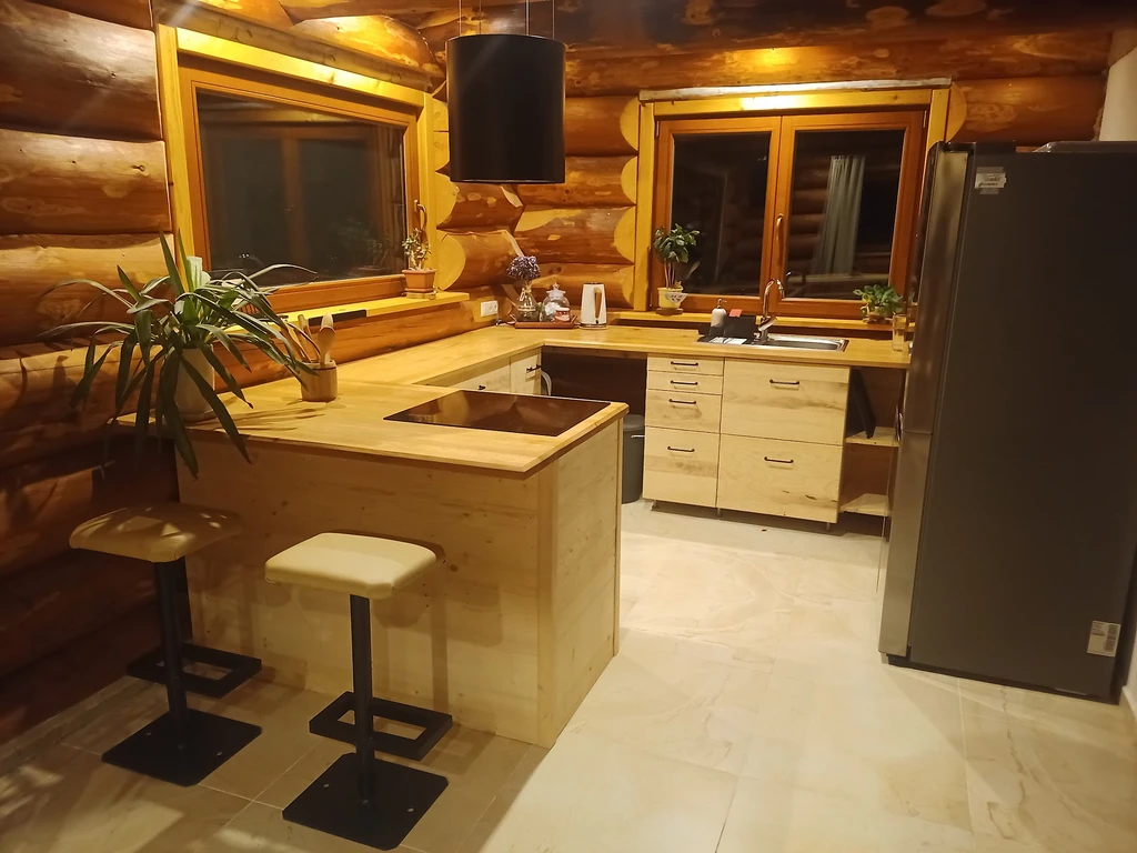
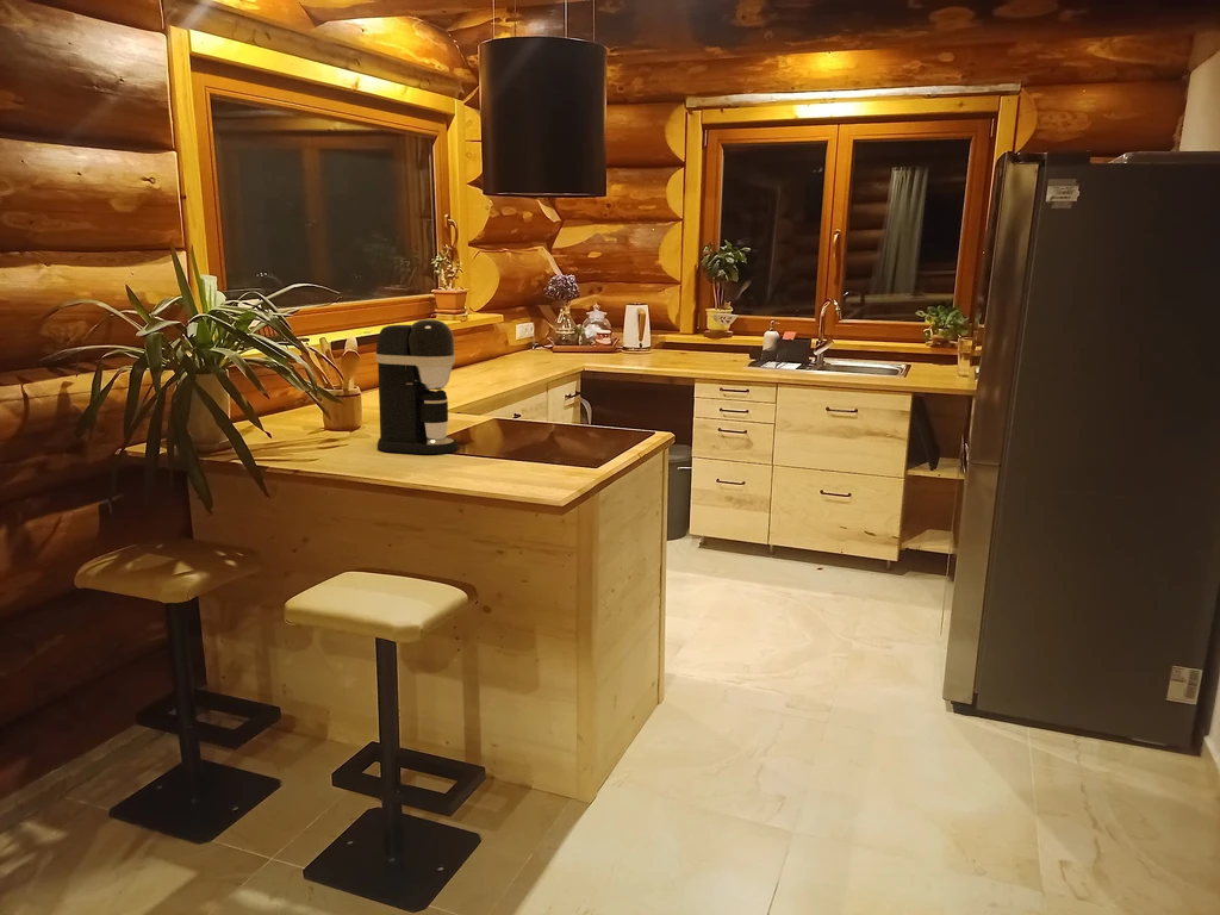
+ coffee maker (416, 384)
